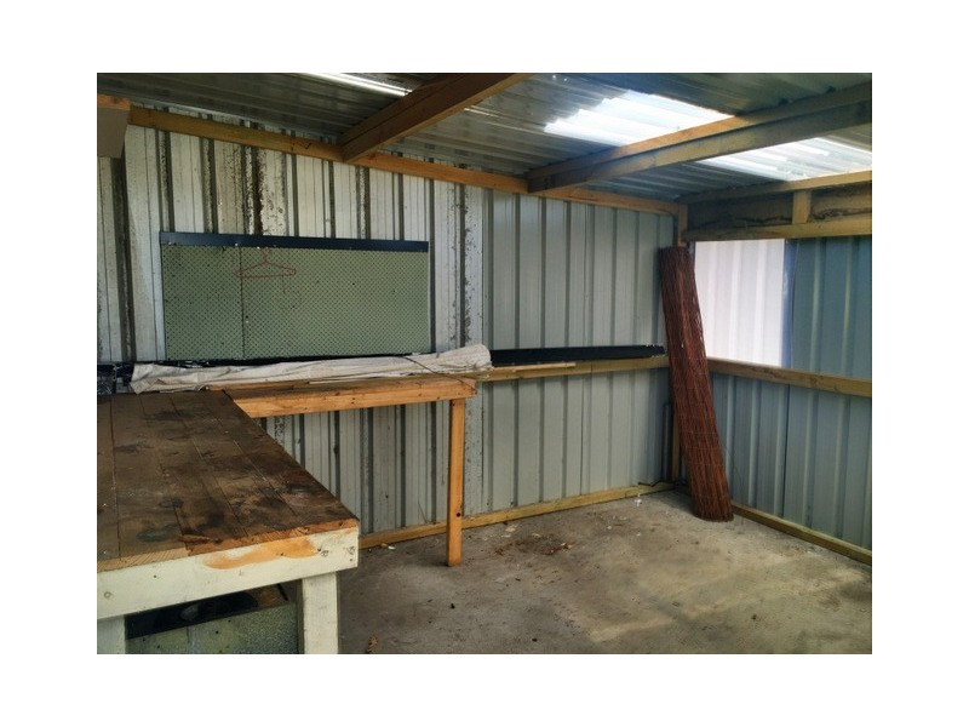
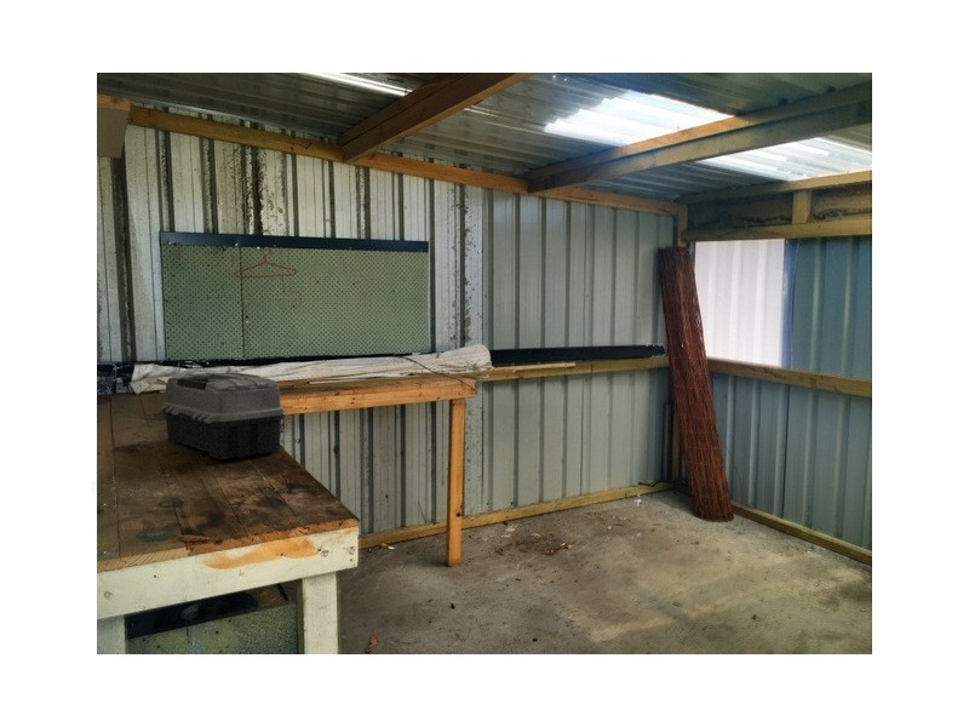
+ toolbox (220, 411)
